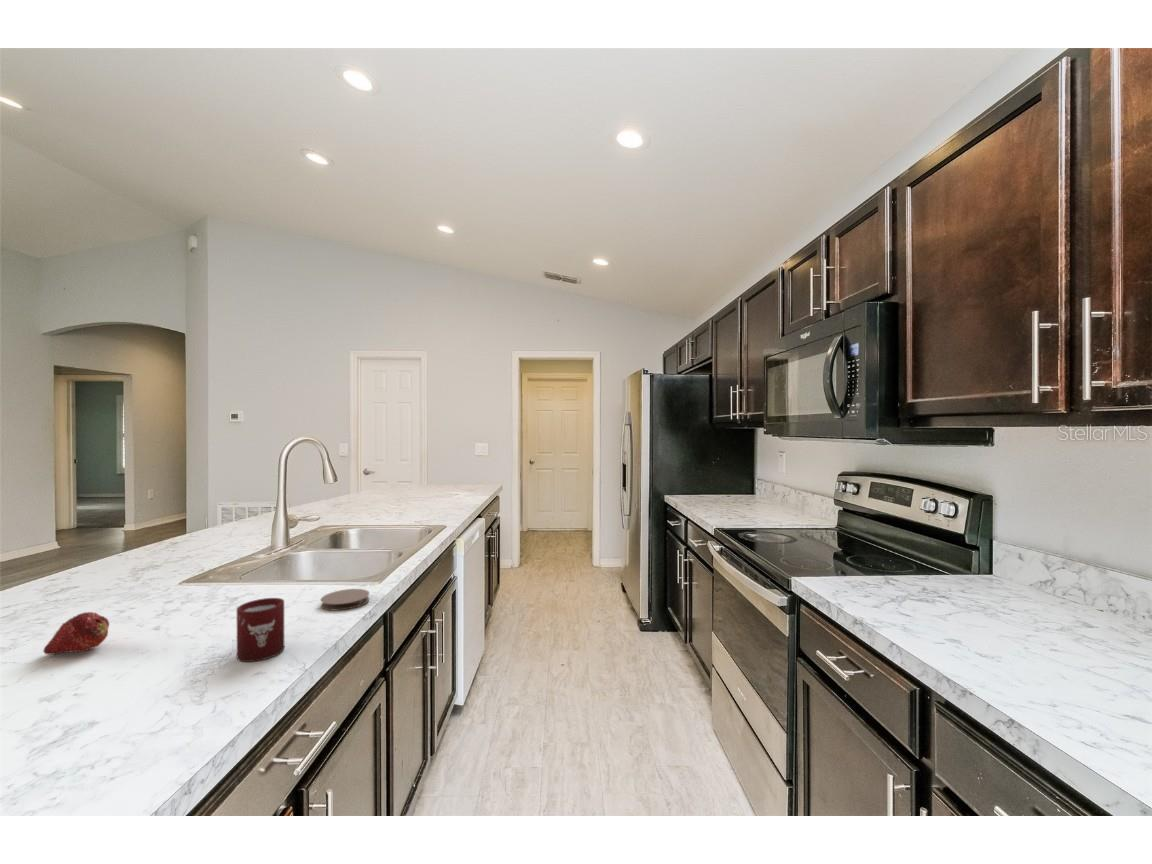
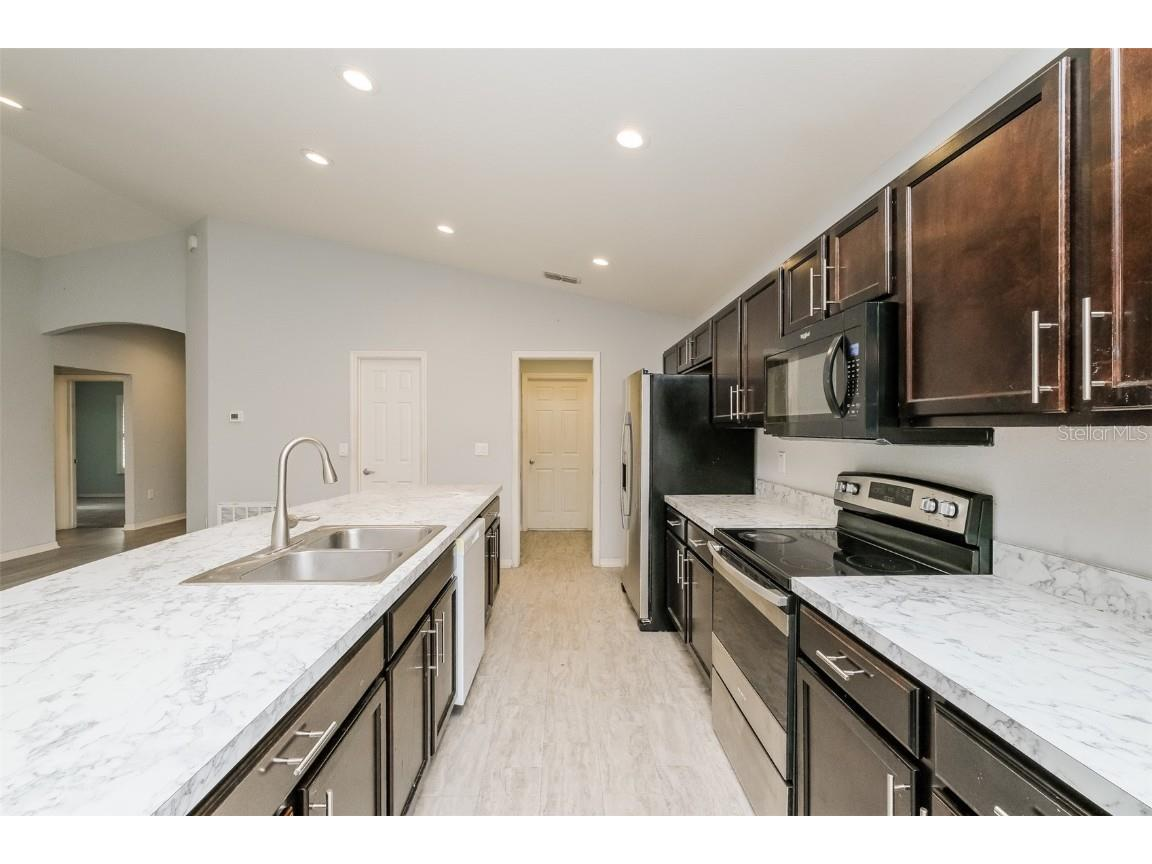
- cup (258, 626)
- fruit (81, 631)
- coaster (345, 599)
